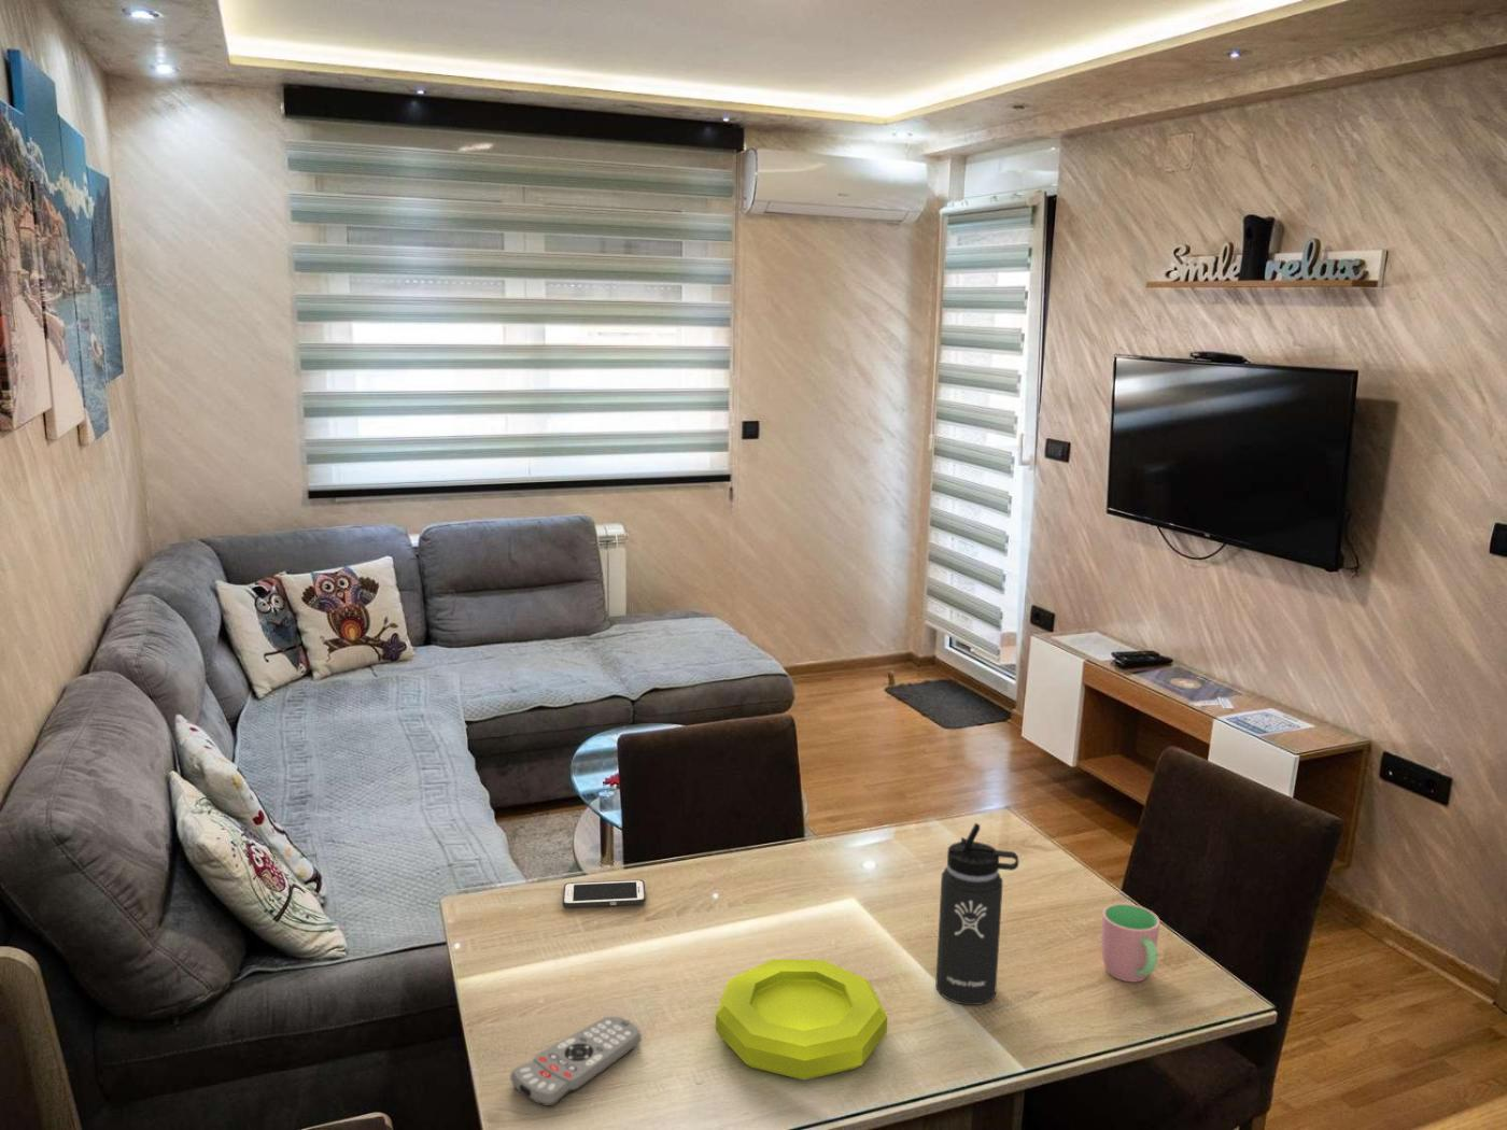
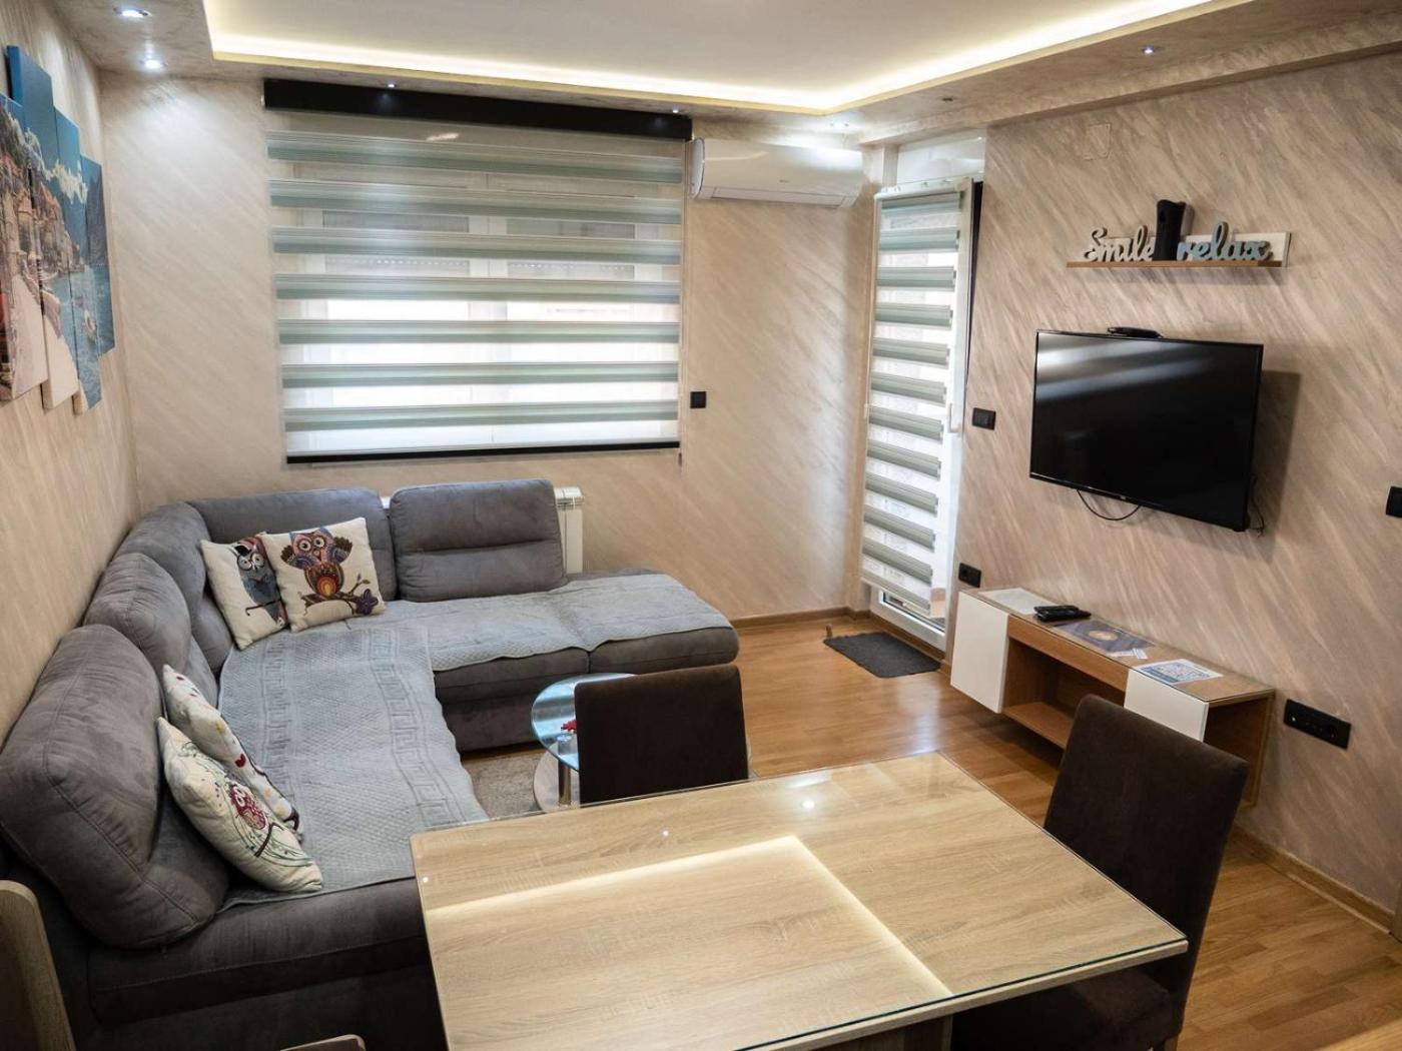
- cell phone (604, 894)
- thermos bottle (977, 908)
- cup (1132, 948)
- bowl (800, 1012)
- remote control (580, 1056)
